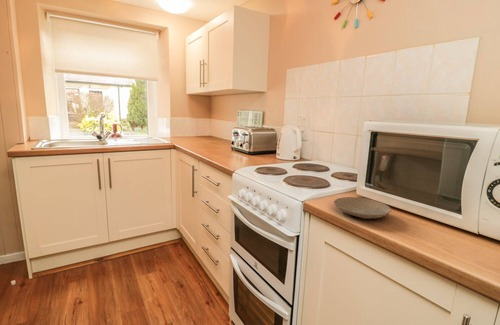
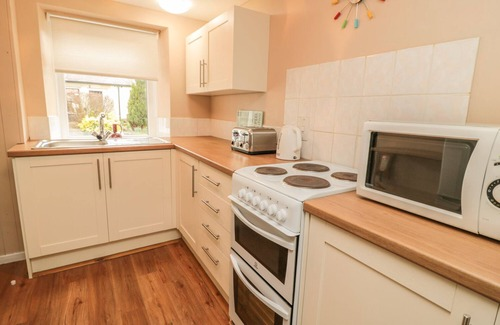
- plate (361, 208)
